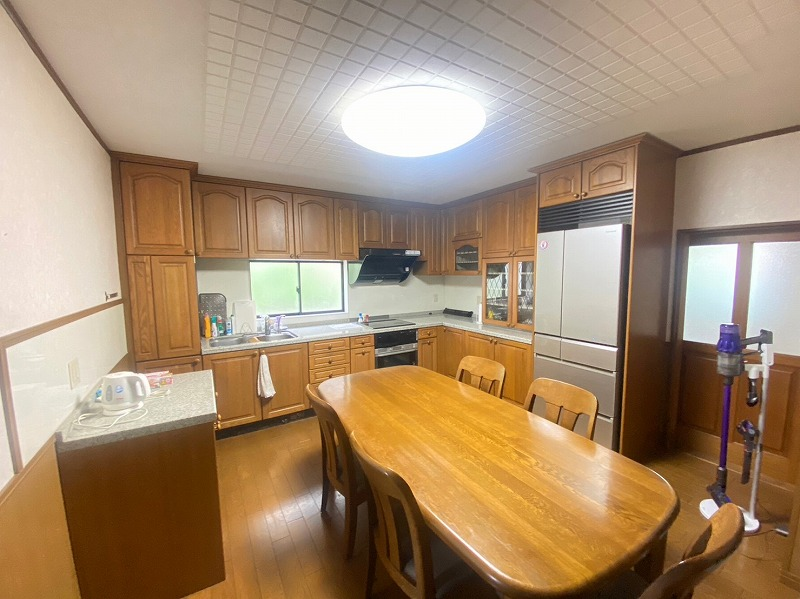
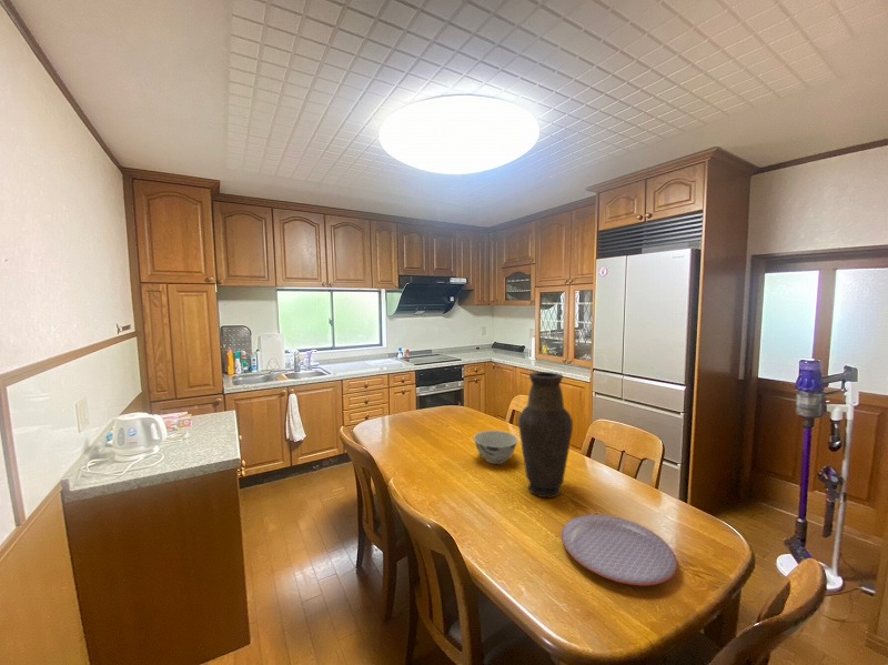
+ vase (545, 432)
+ plate (615, 547)
+ bowl (495, 449)
